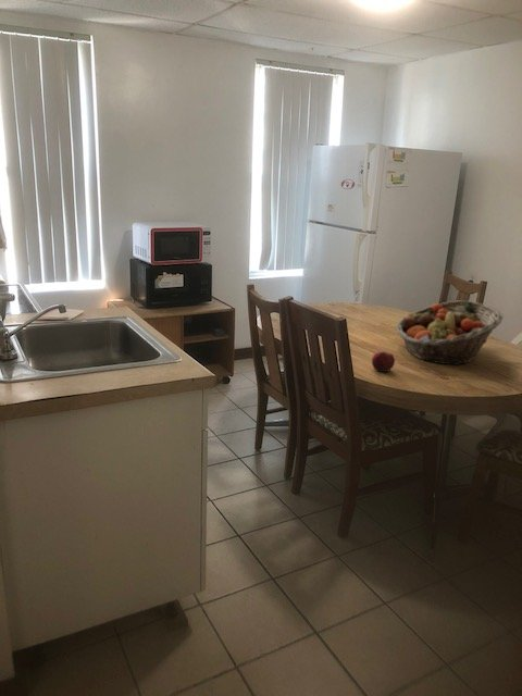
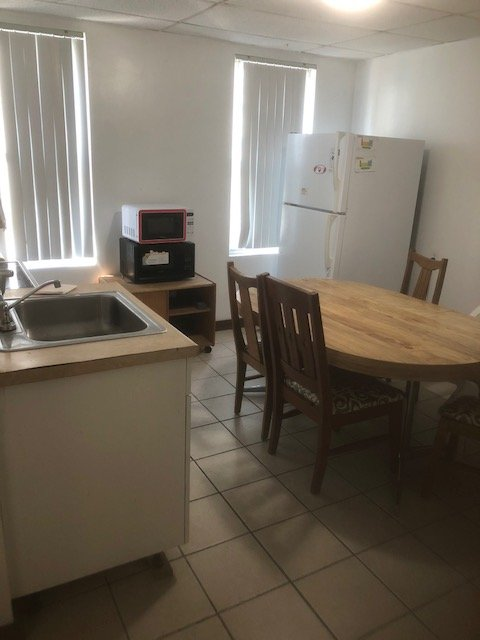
- fruit basket (446, 330)
- apple (383, 360)
